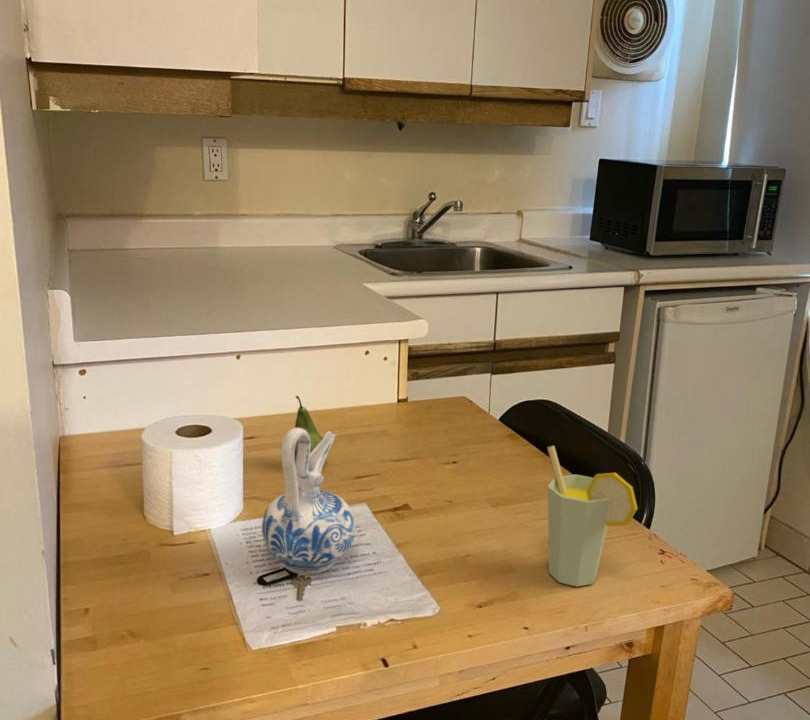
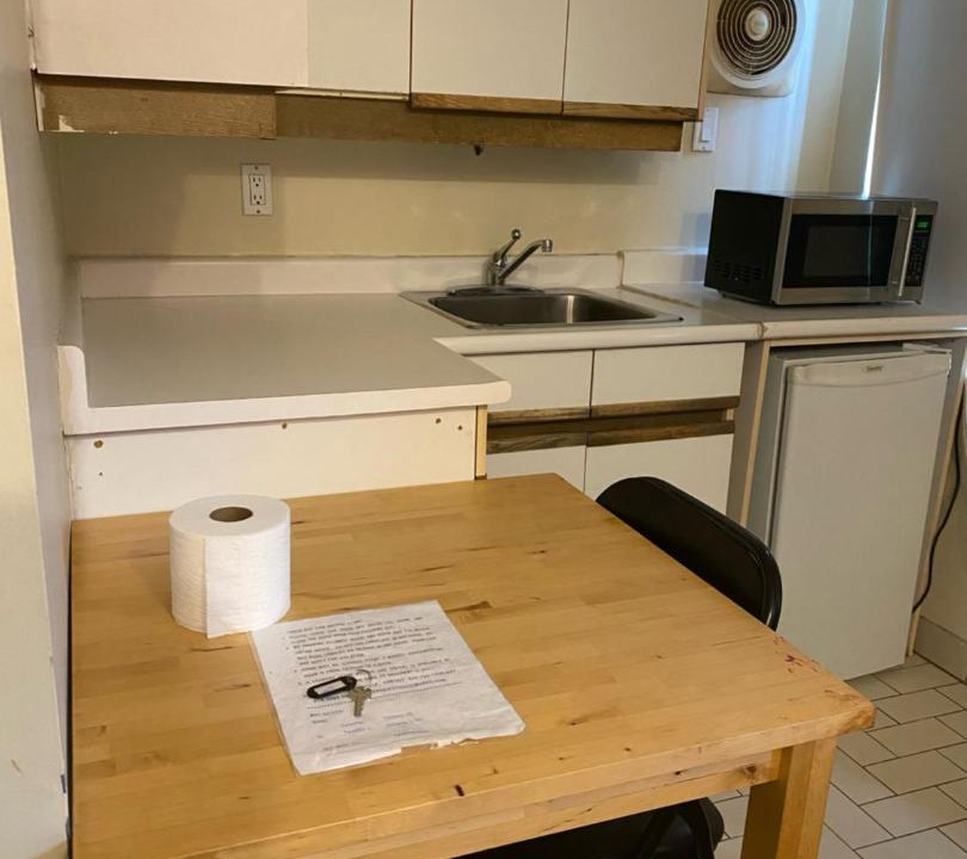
- cup (585, 519)
- ceramic pitcher (308, 492)
- fruit (308, 429)
